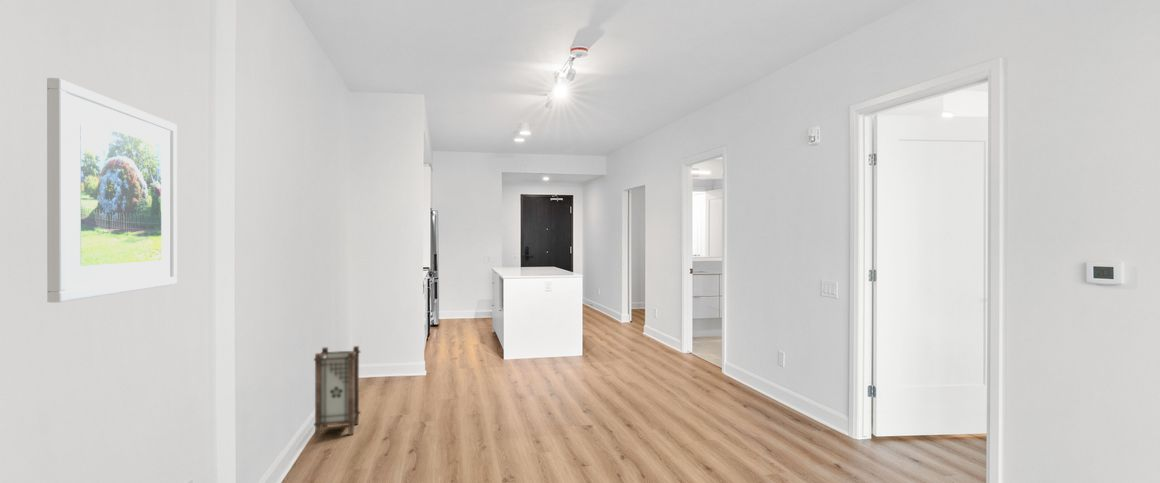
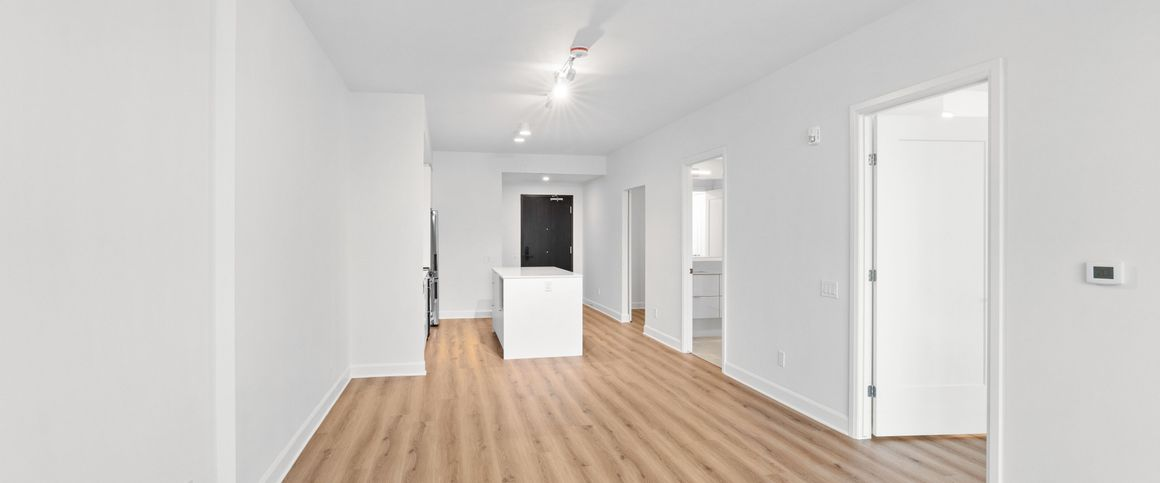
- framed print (123, 198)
- lantern (338, 389)
